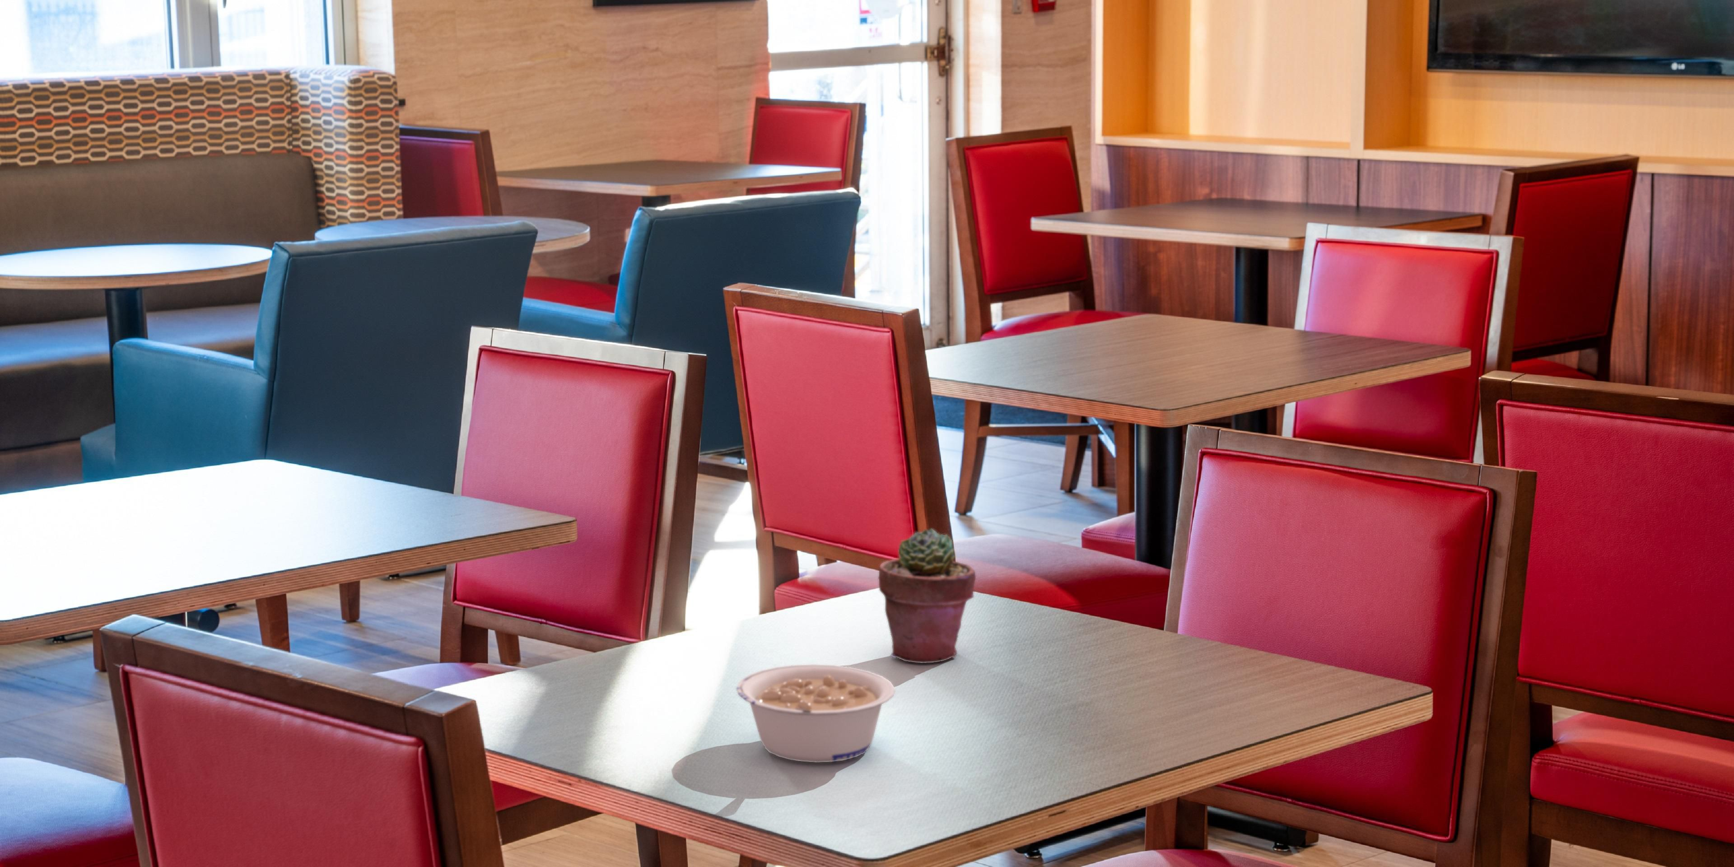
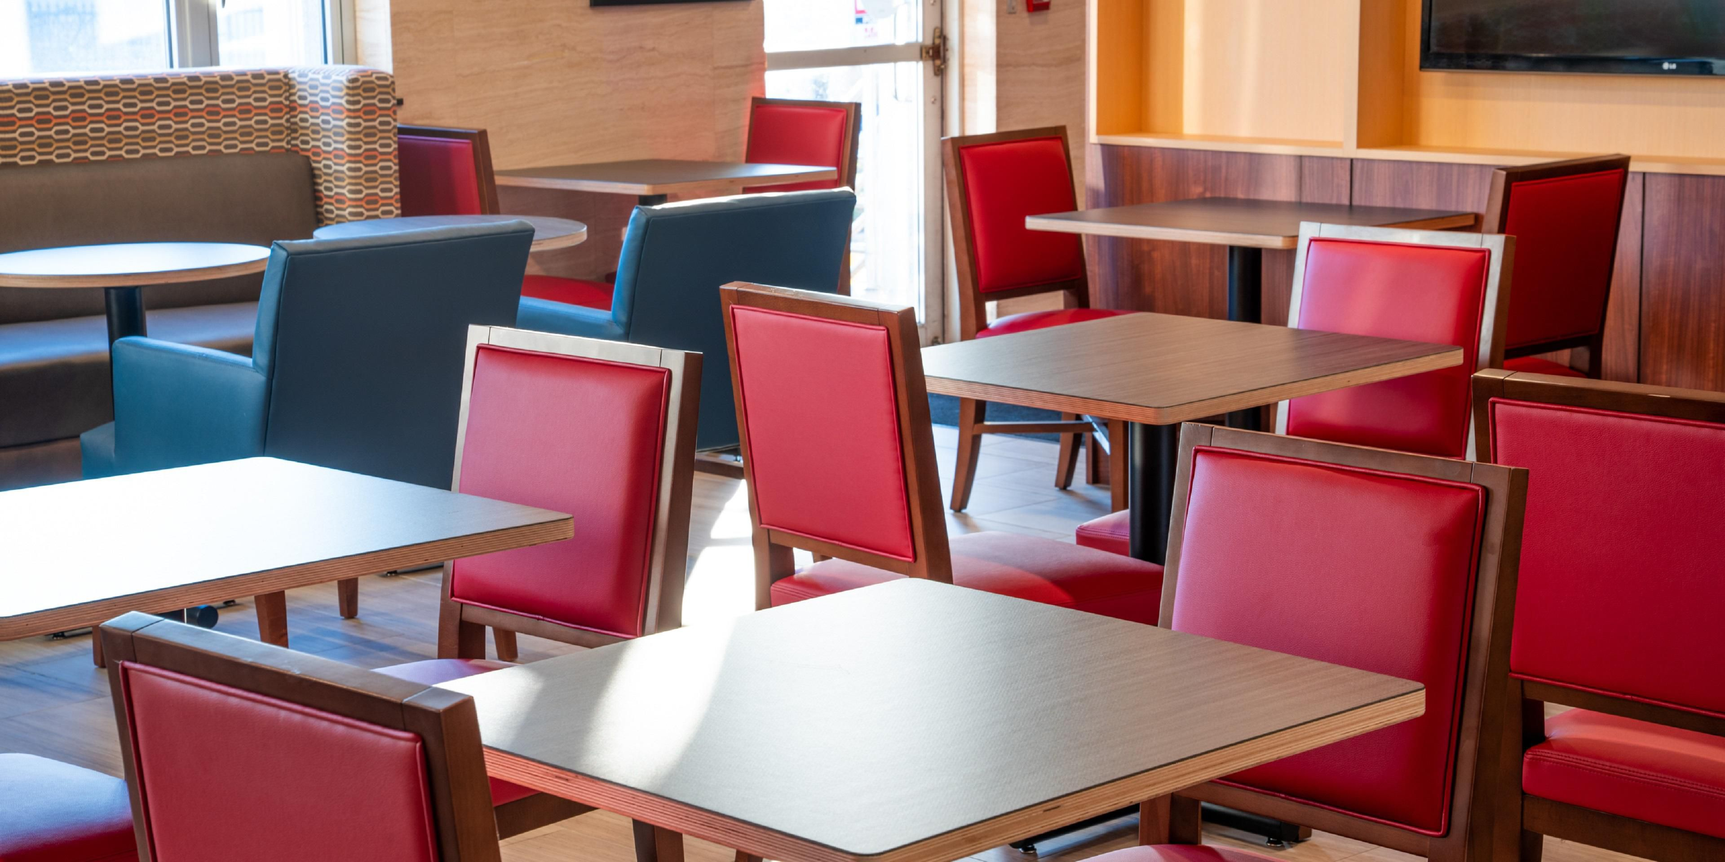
- legume (819, 712)
- potted succulent (926, 593)
